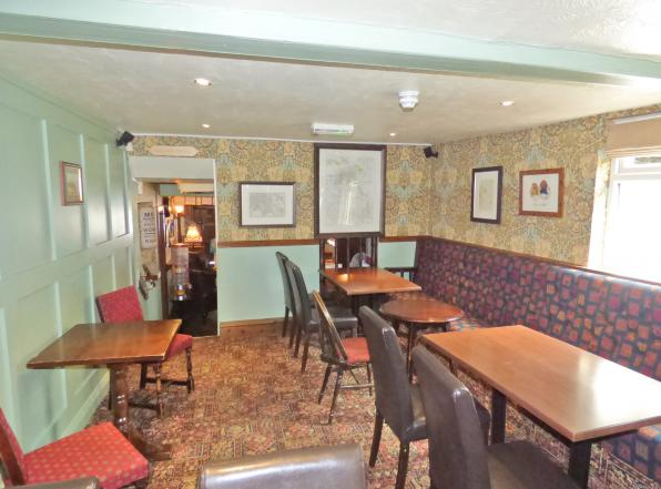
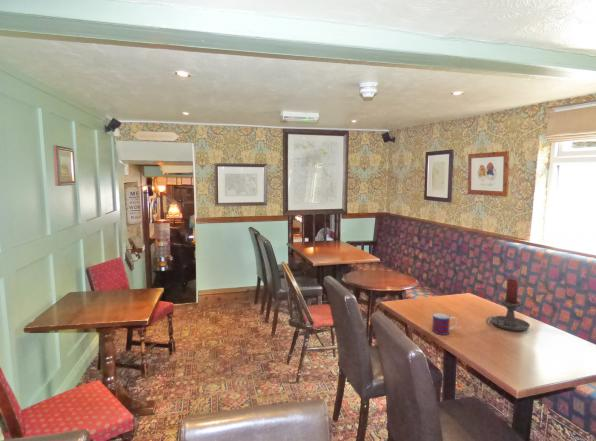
+ candle holder (506, 302)
+ mug (444, 323)
